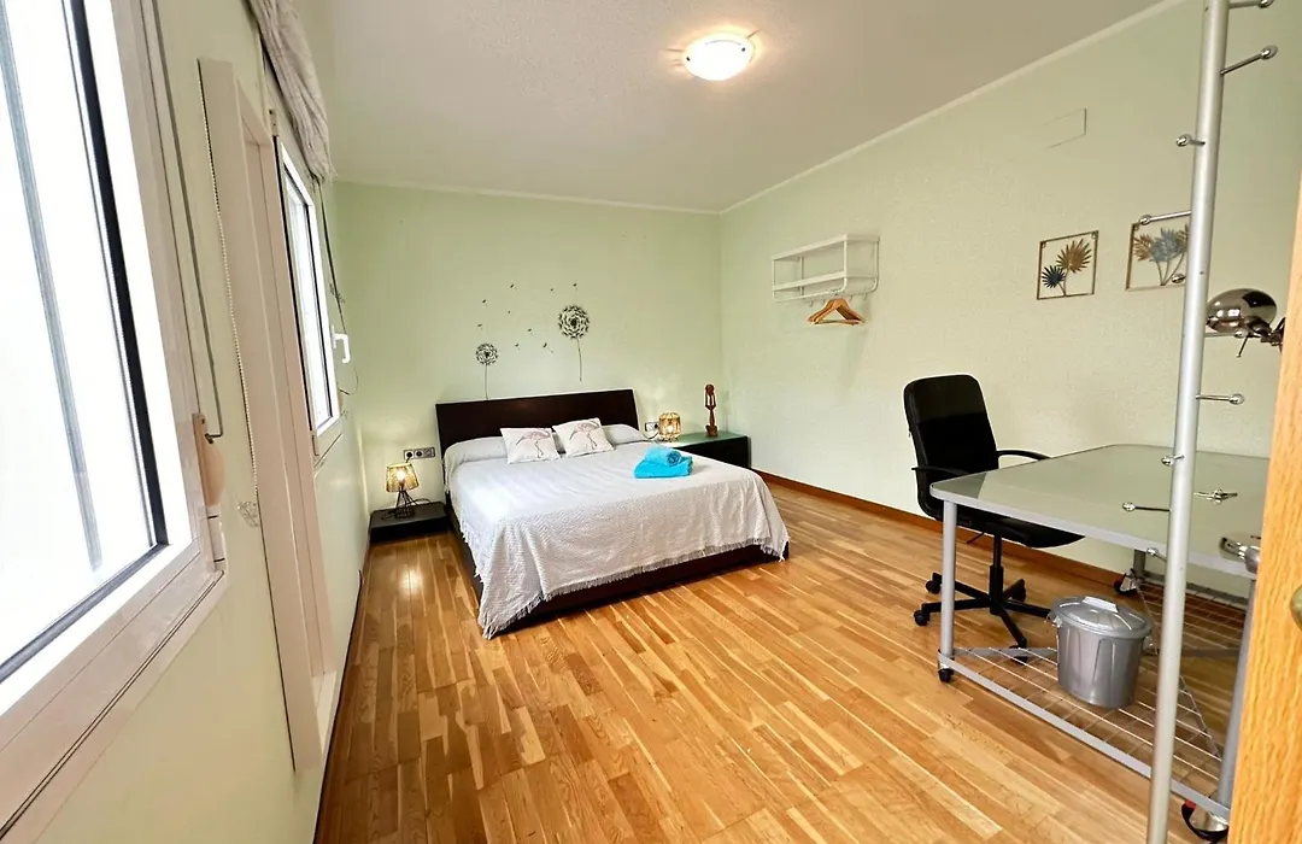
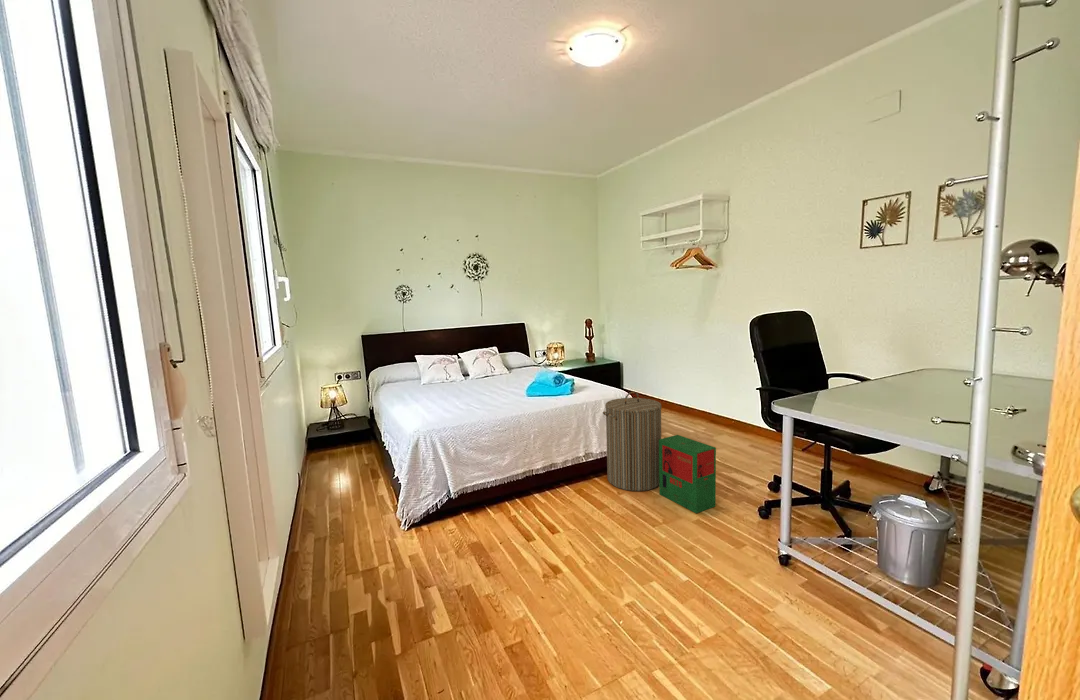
+ laundry hamper (633, 436)
+ cardboard box (686, 471)
